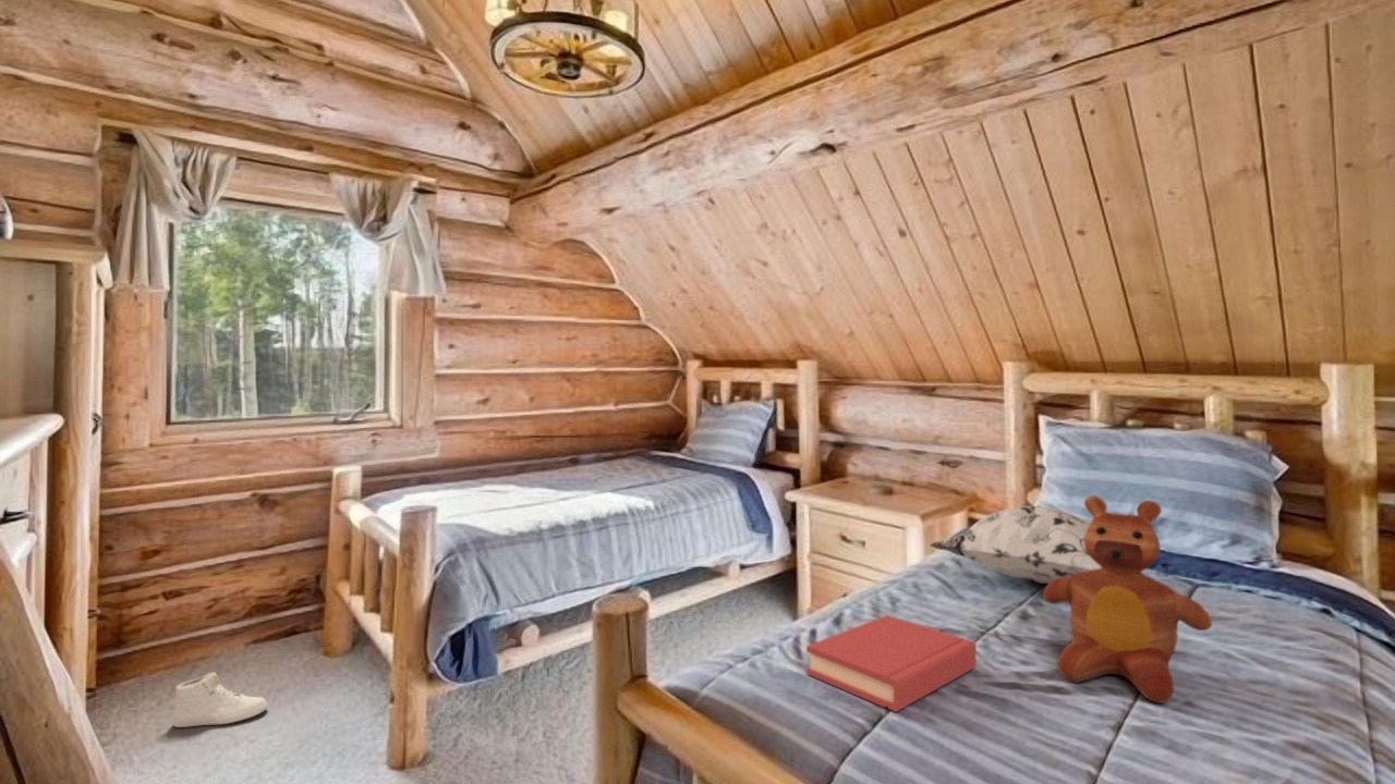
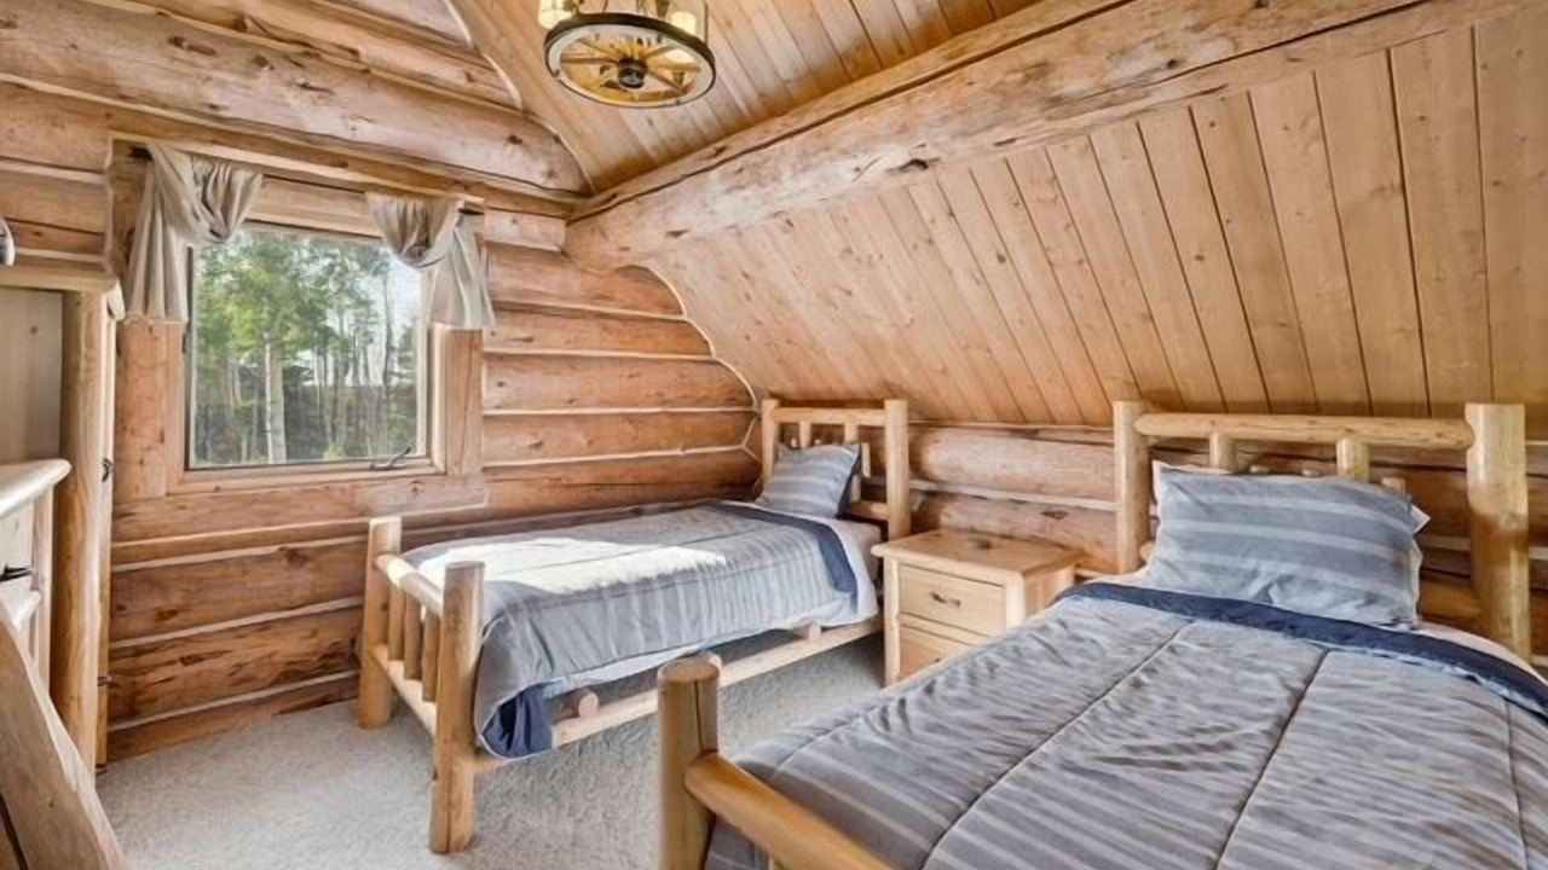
- sneaker (220, 696)
- teddy bear (1118, 589)
- decorative pillow (1036, 543)
- hardback book (891, 658)
